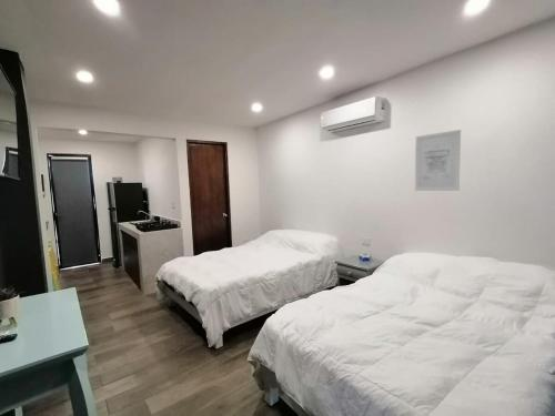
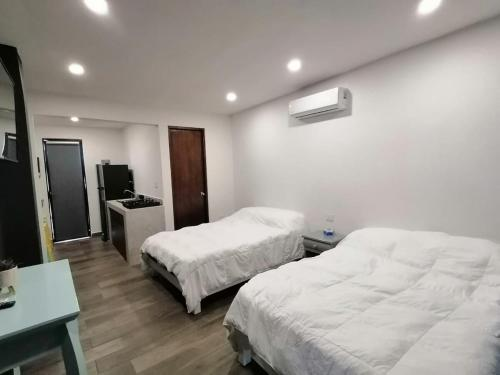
- wall art (436, 162)
